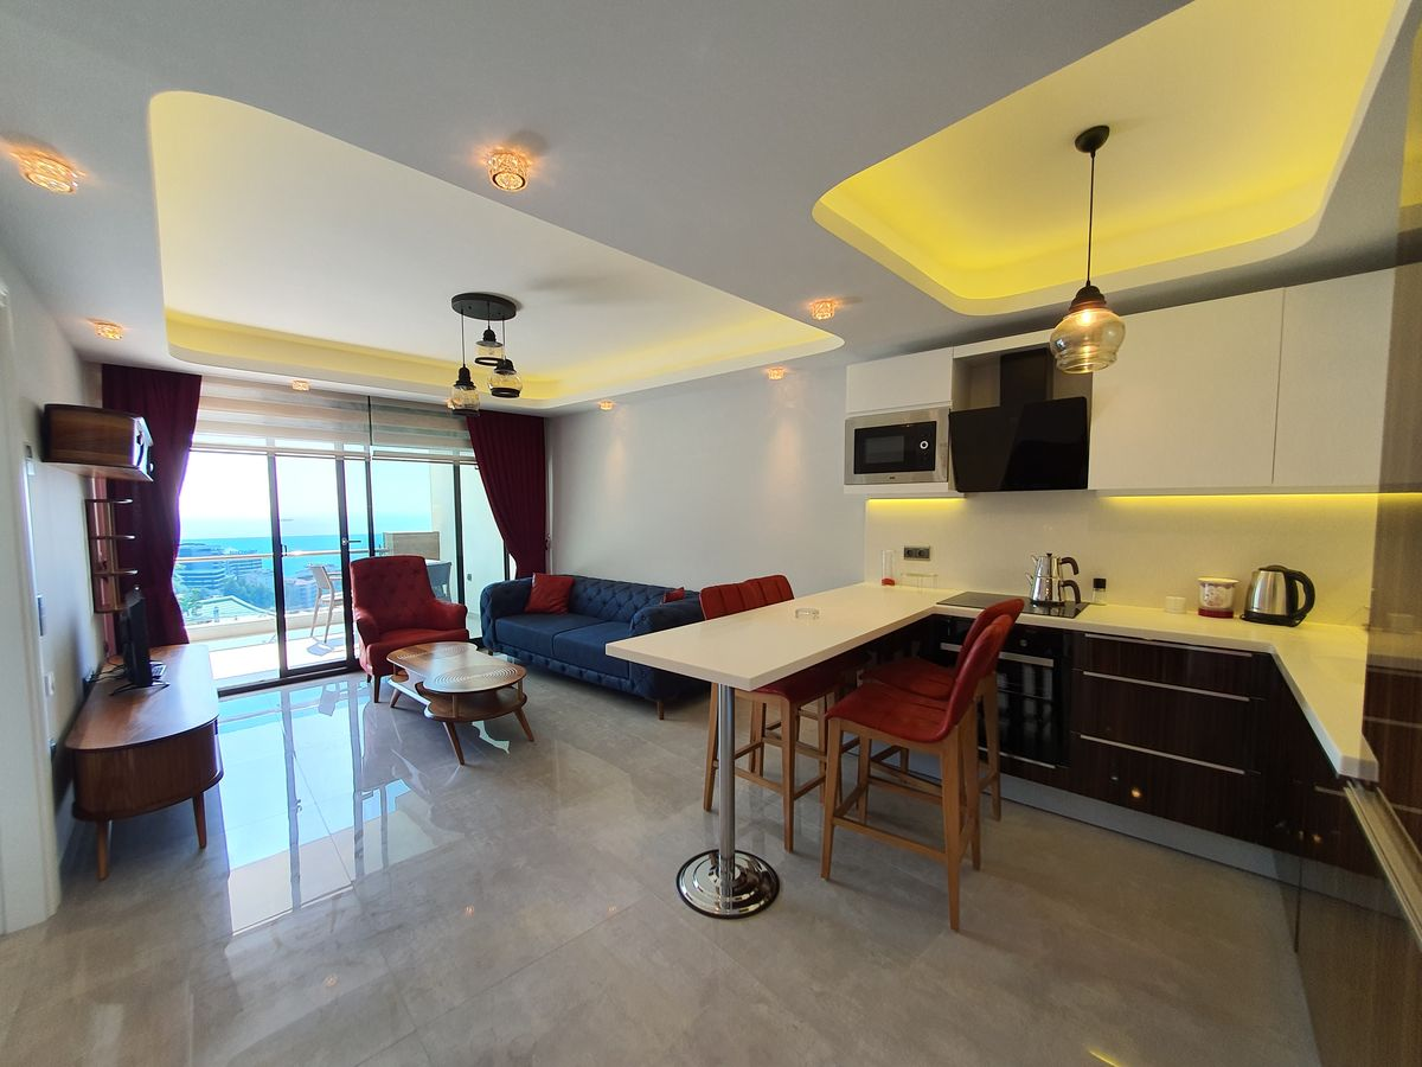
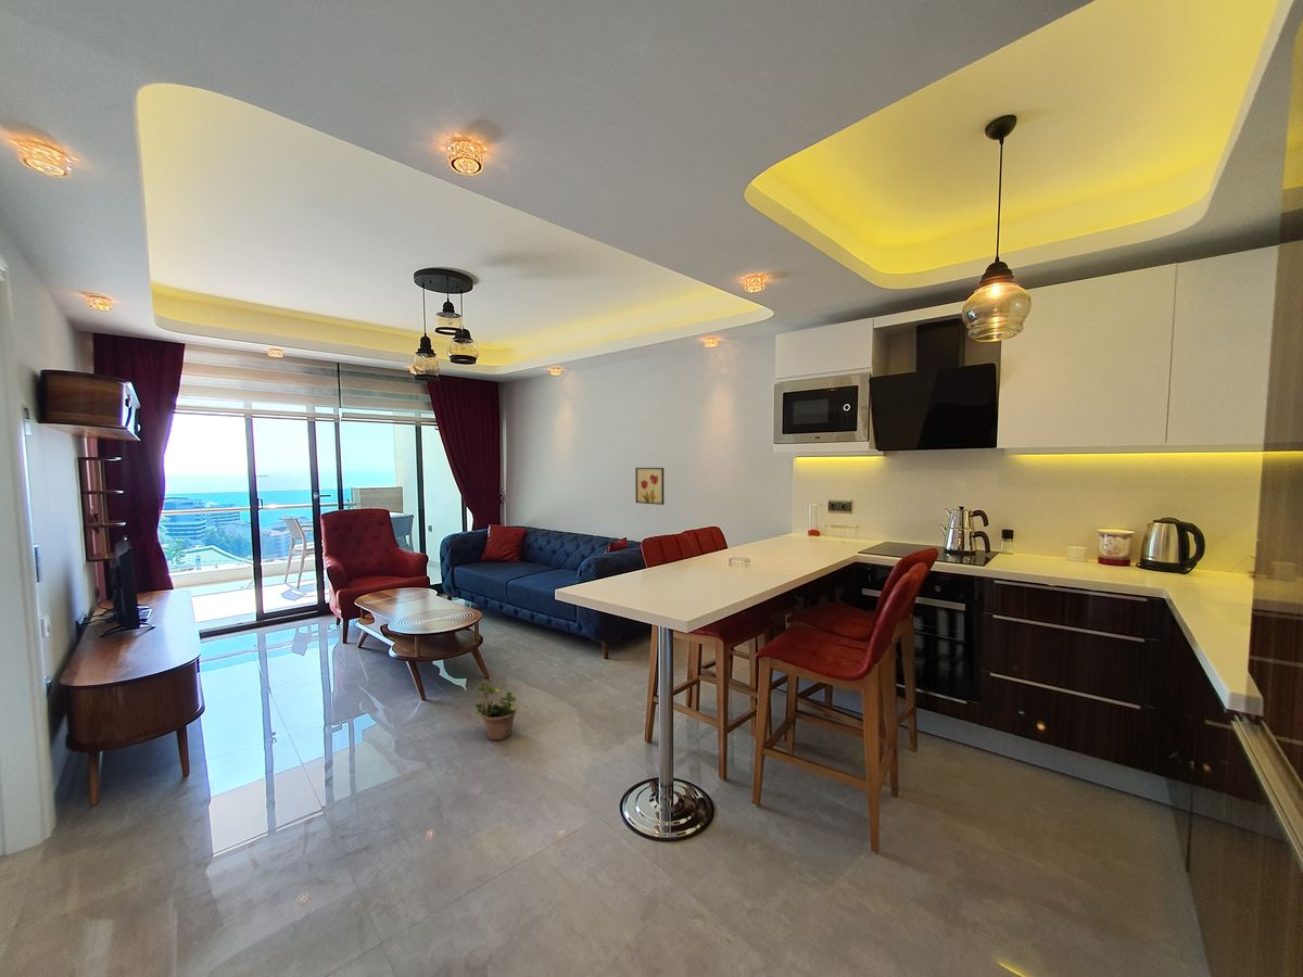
+ wall art (649, 485)
+ potted plant (497, 705)
